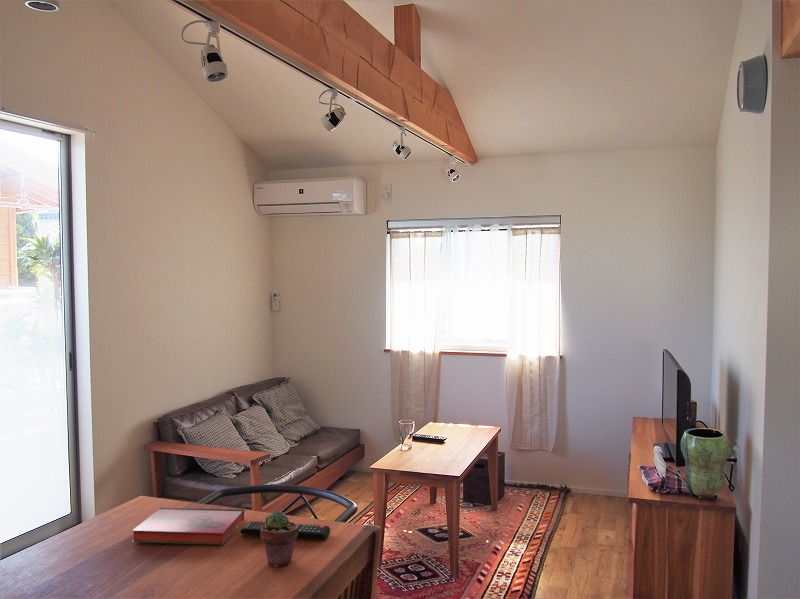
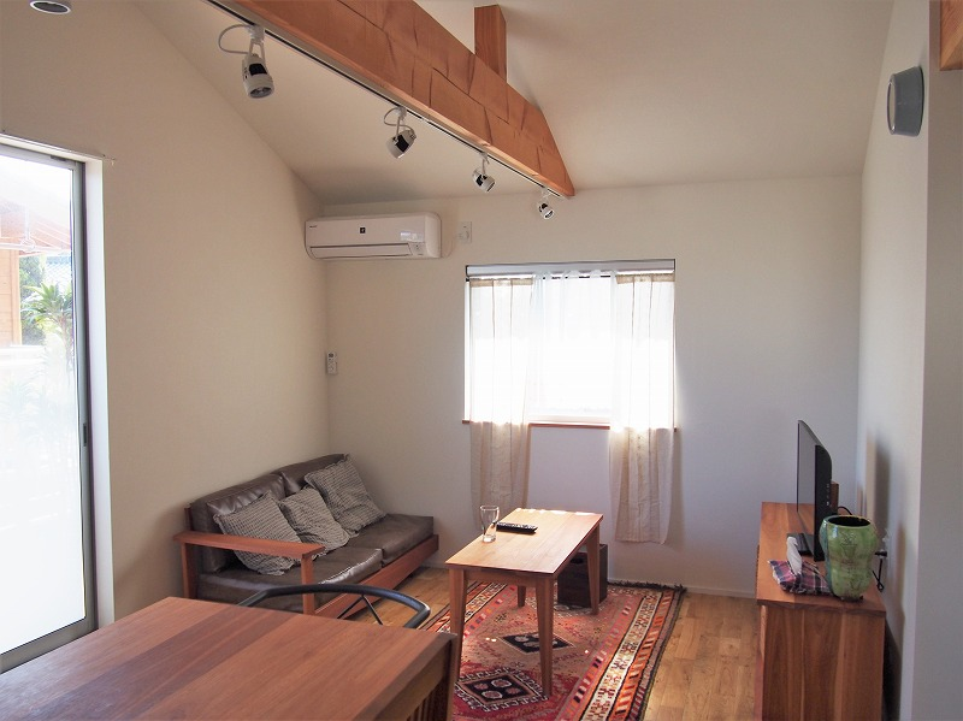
- remote control (298, 530)
- hardback book (190, 525)
- potted succulent (279, 536)
